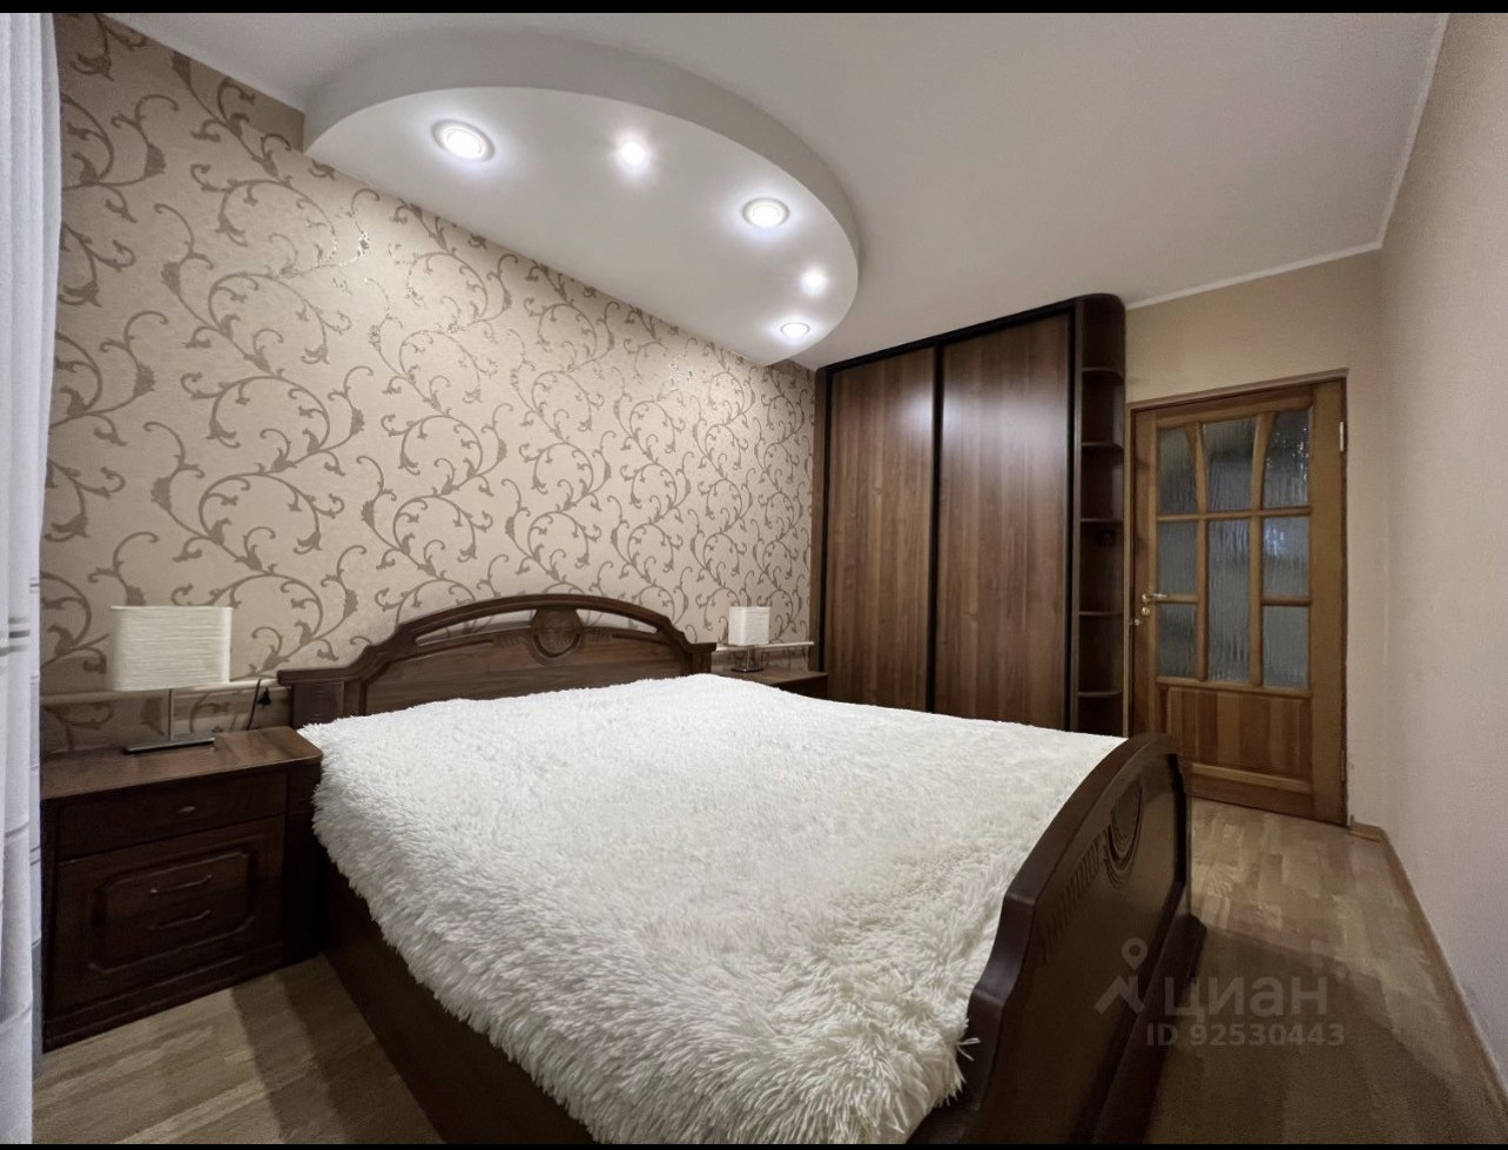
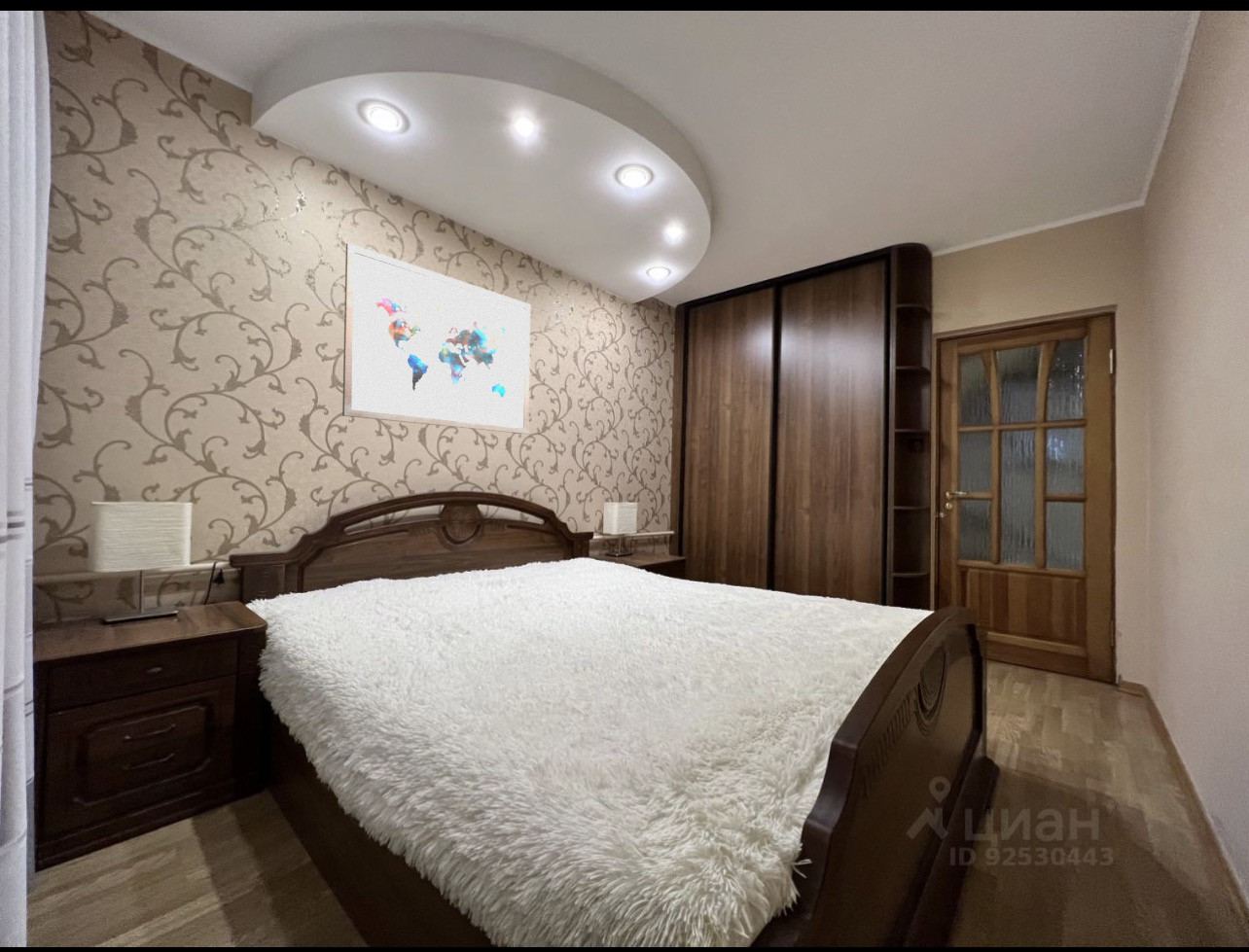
+ wall art (449, 352)
